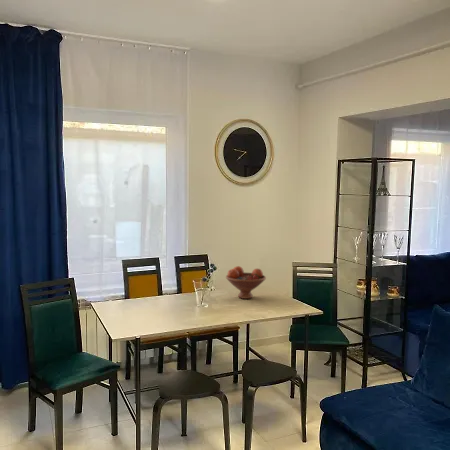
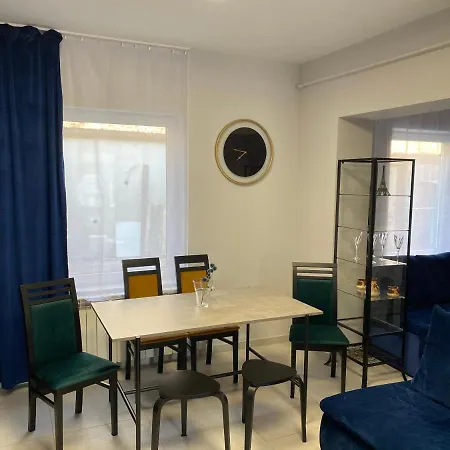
- fruit bowl (245, 282)
